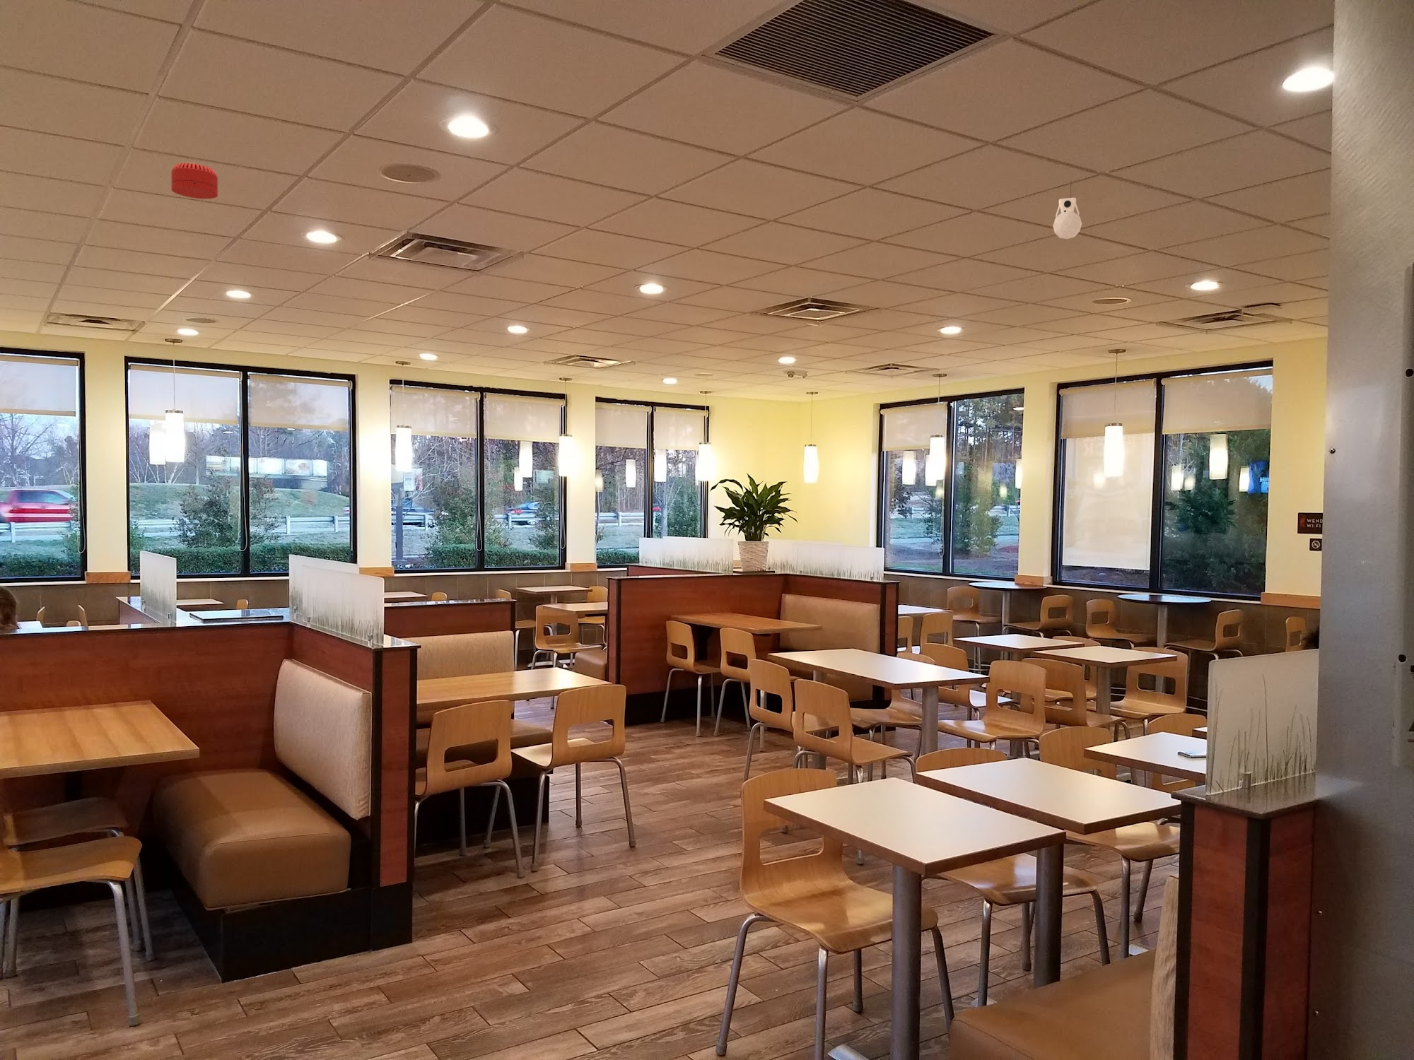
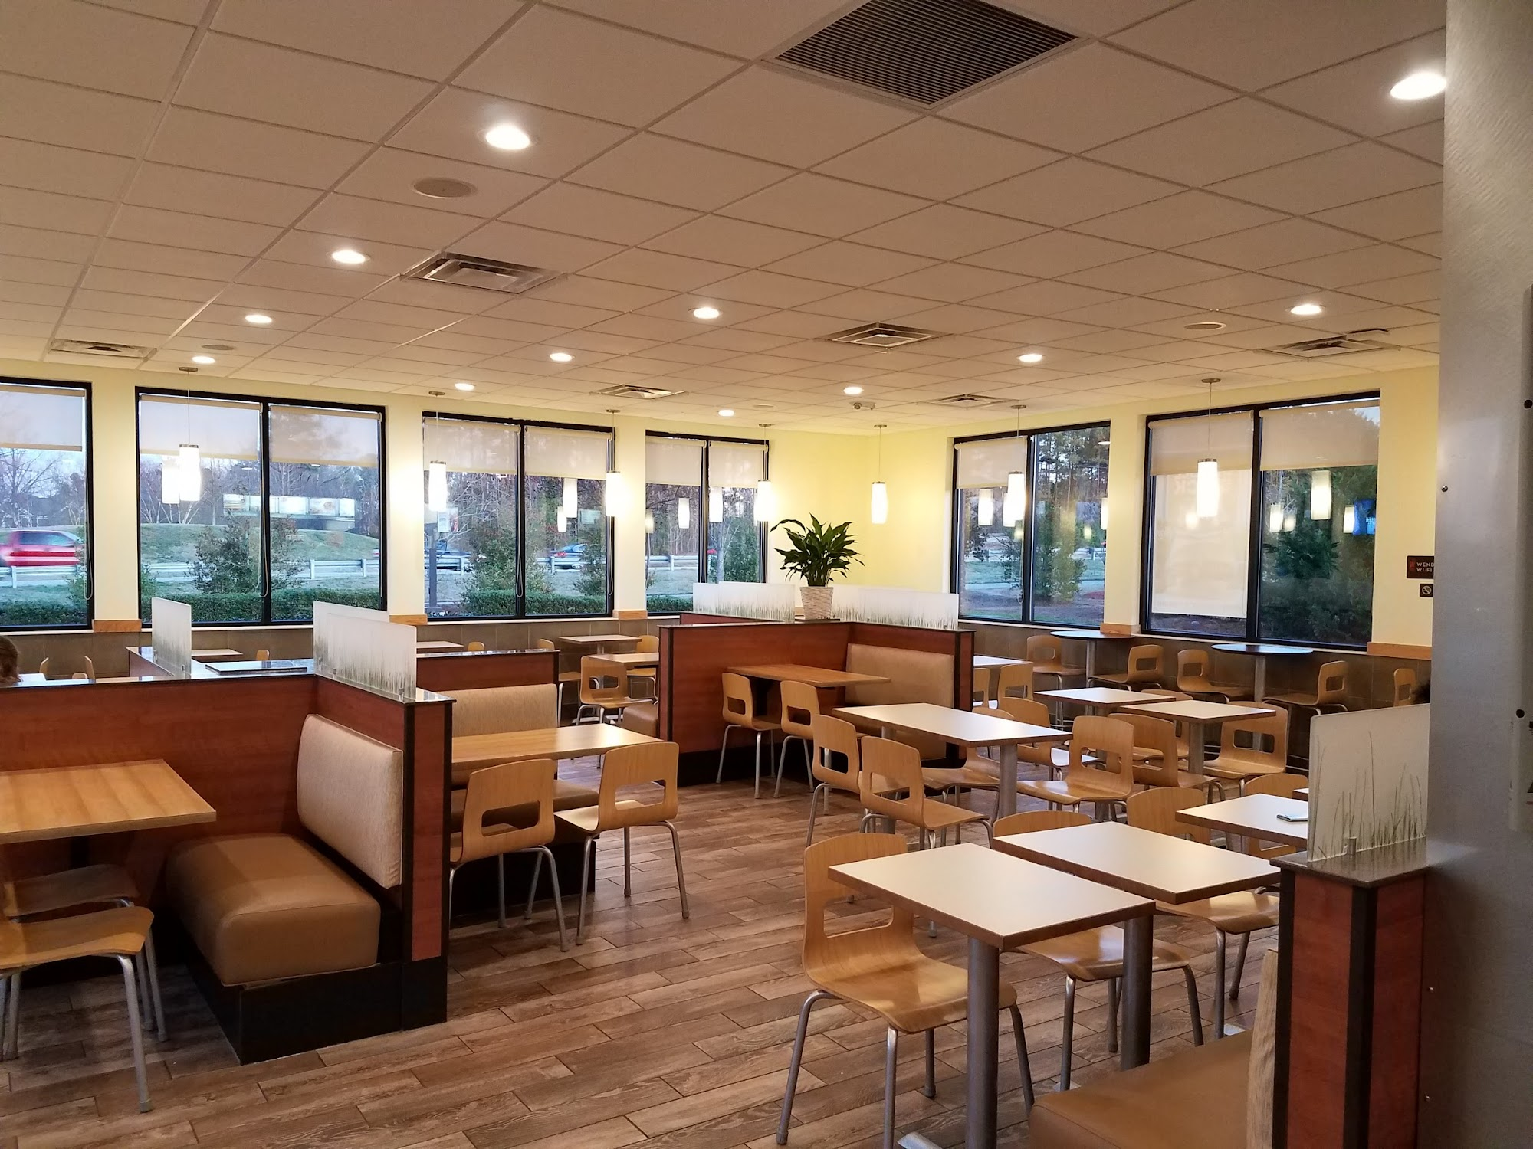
- smoke detector (195, 180)
- security camera (1068, 208)
